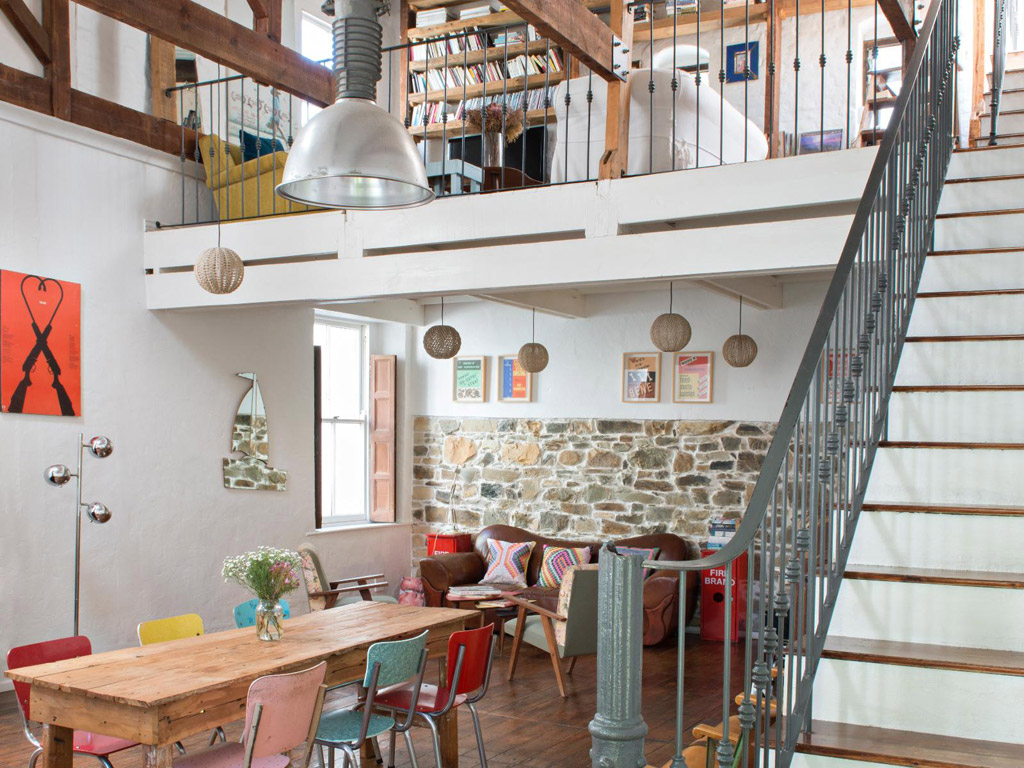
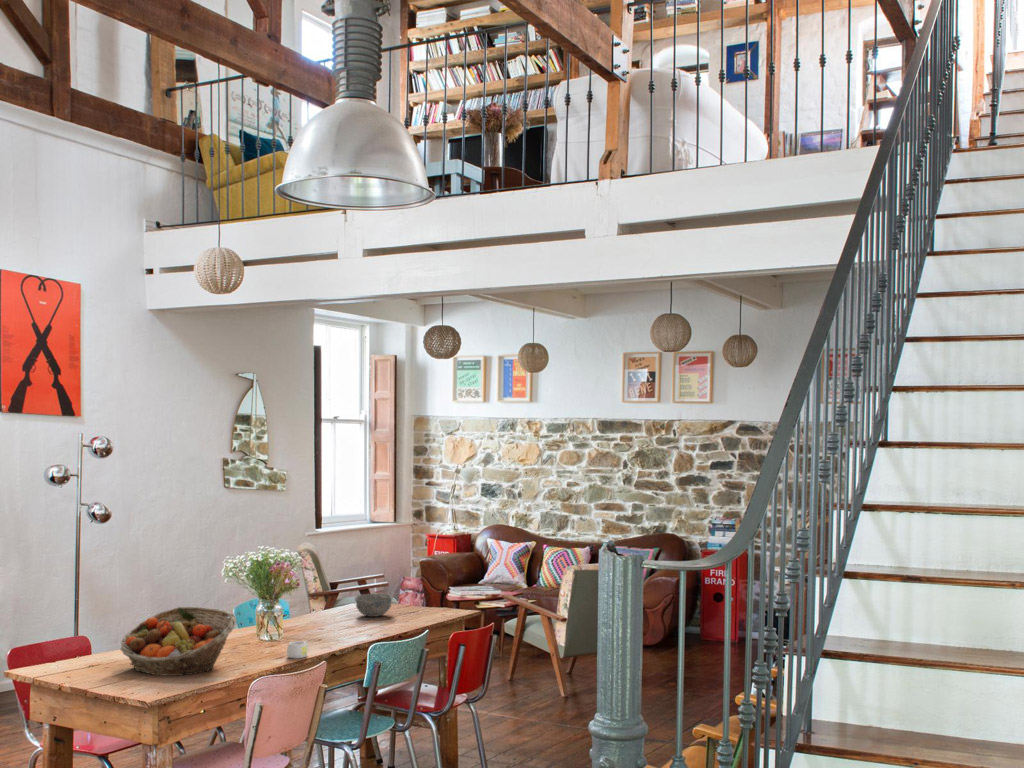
+ mug (299, 649)
+ bowl (373, 606)
+ fruit basket (178, 641)
